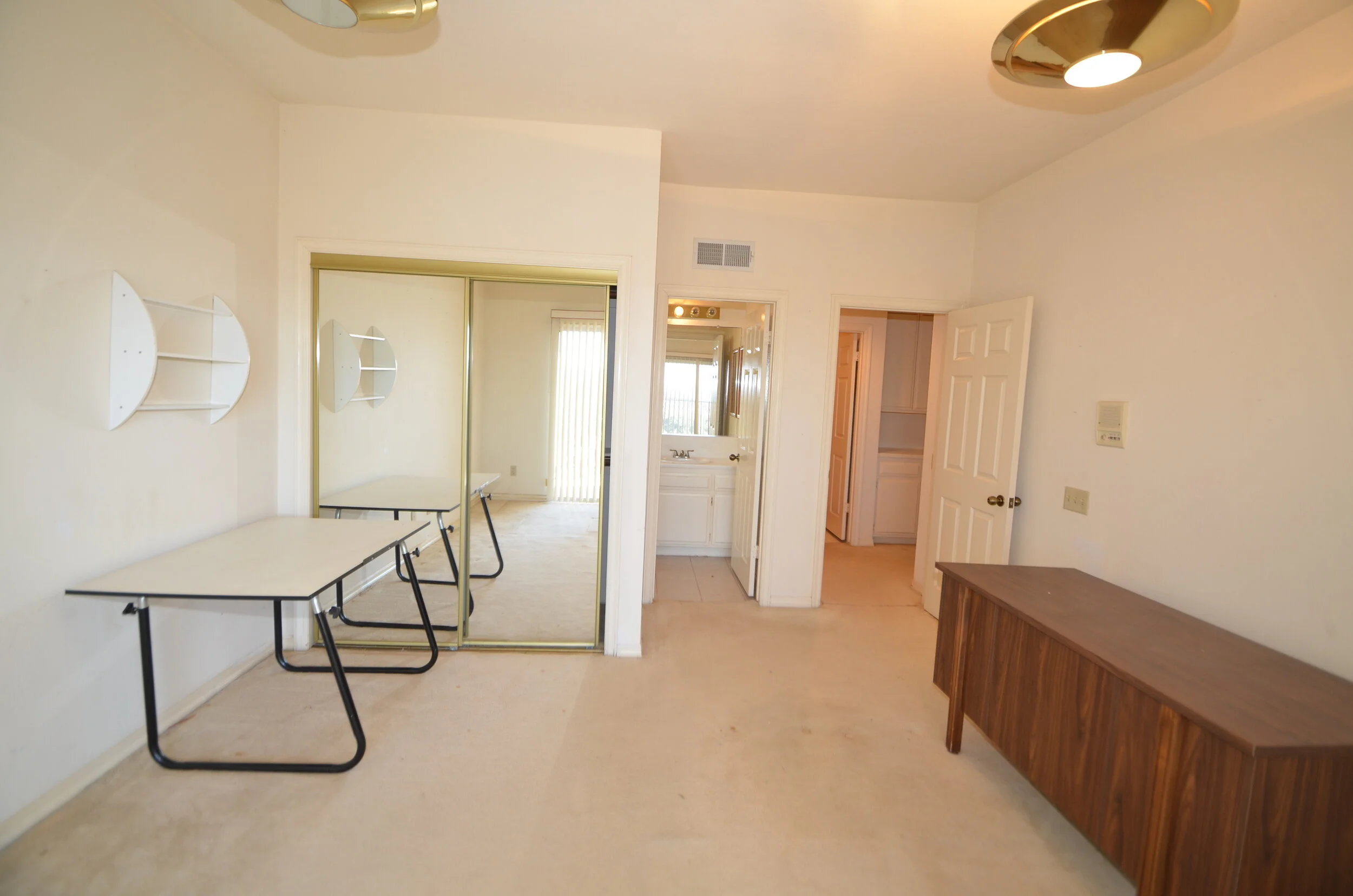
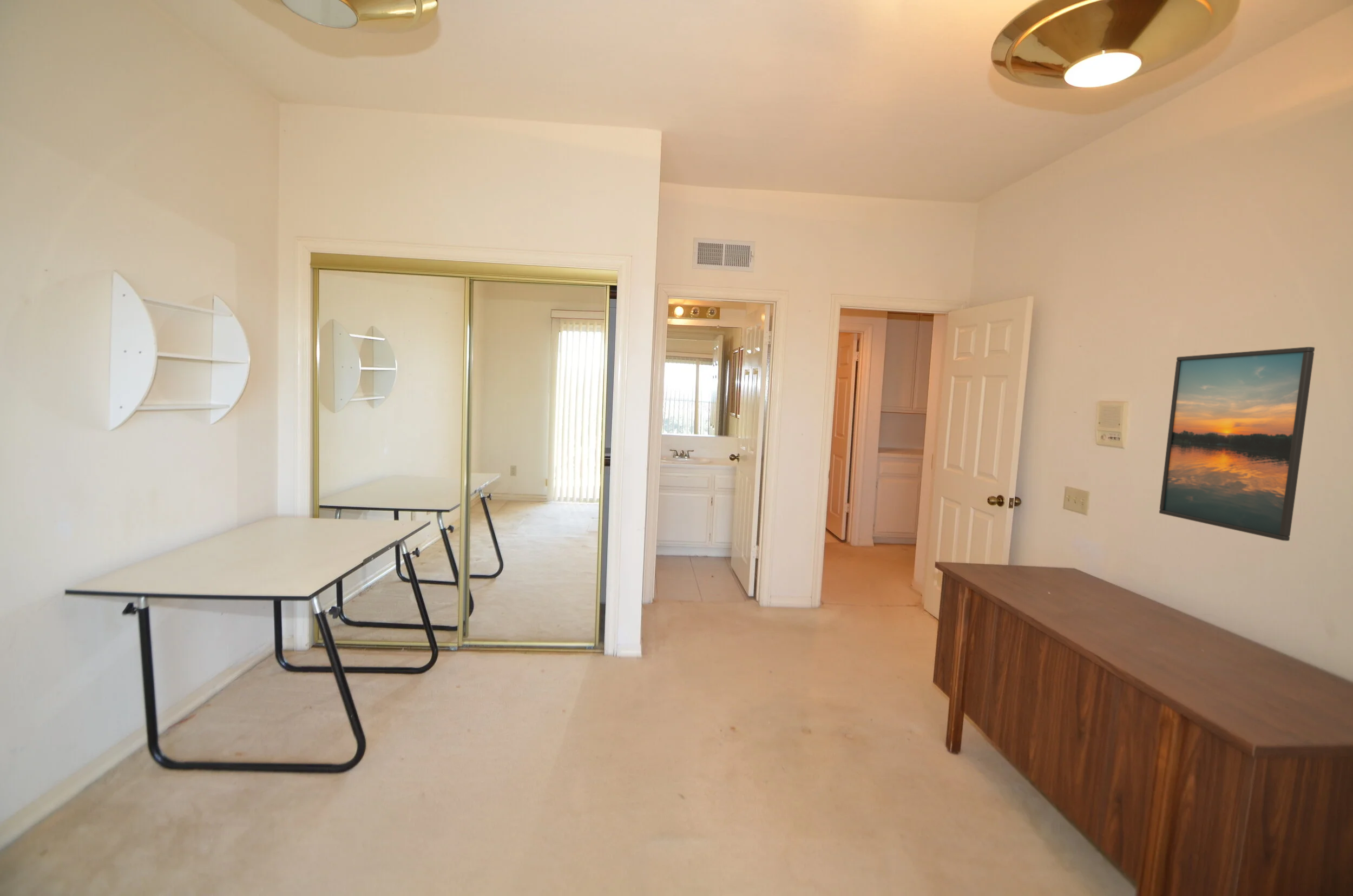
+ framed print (1227, 440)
